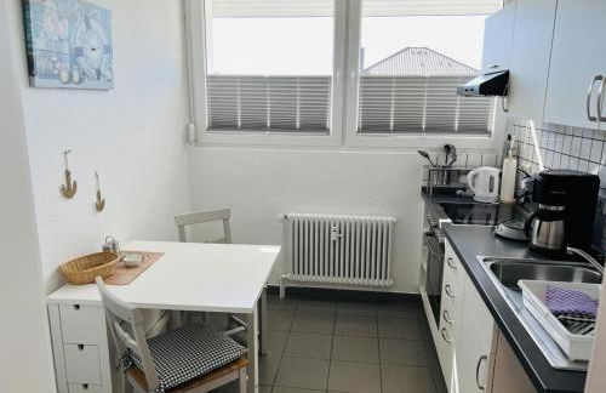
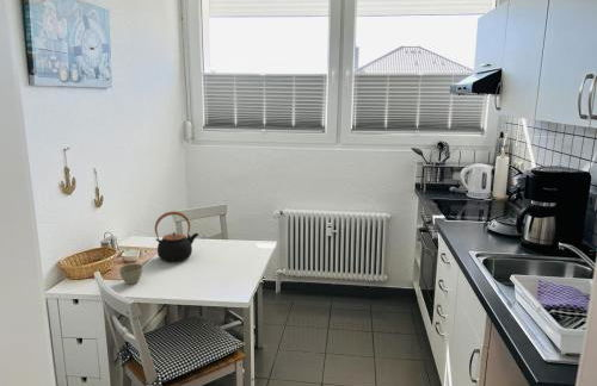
+ flower pot (131, 274)
+ teapot (177, 235)
